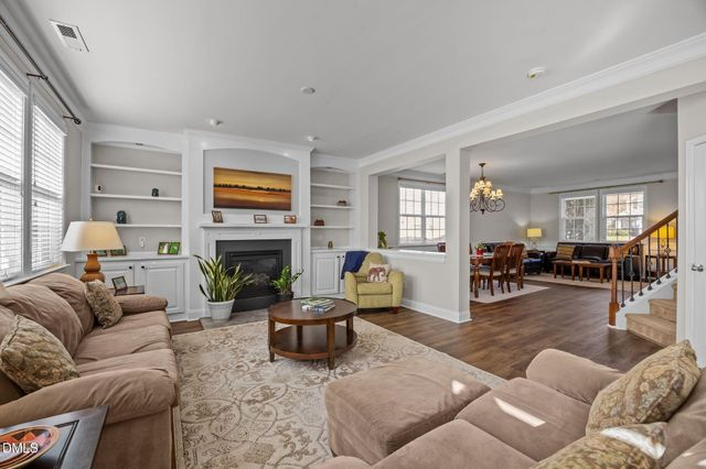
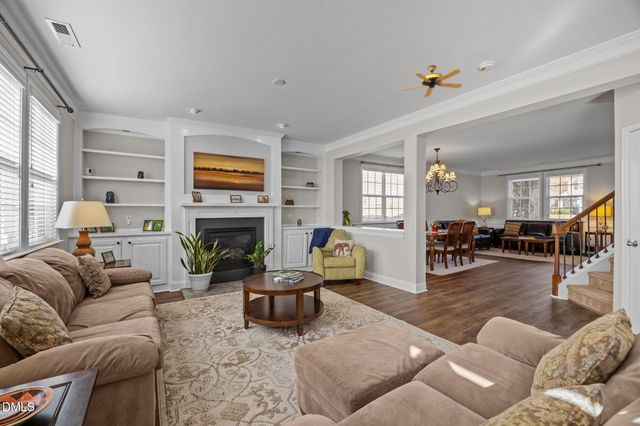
+ ceiling fan (430, 83)
